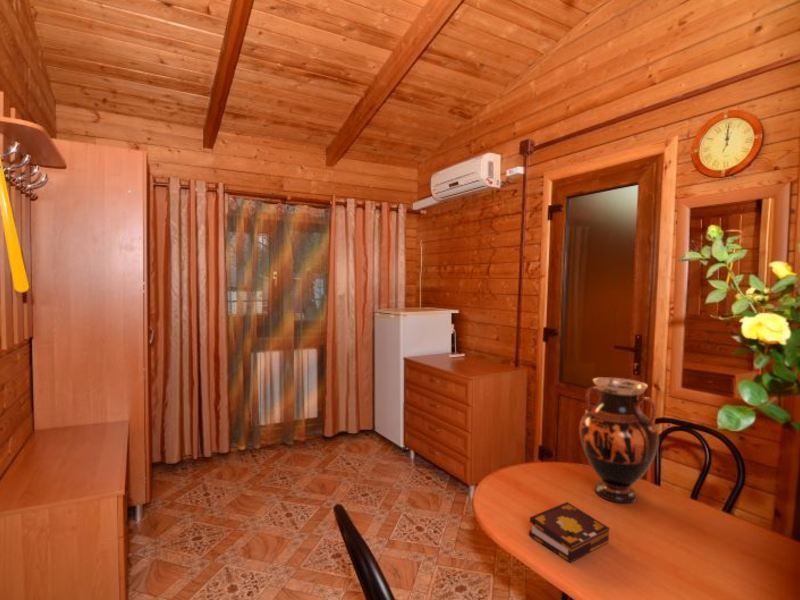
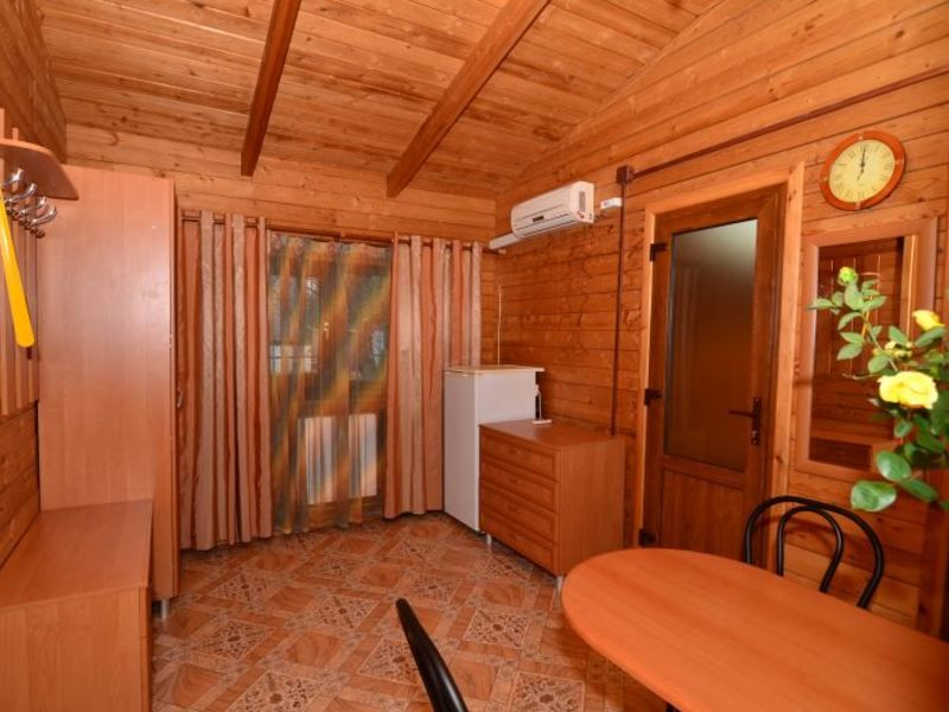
- vase (617, 438)
- book (568, 529)
